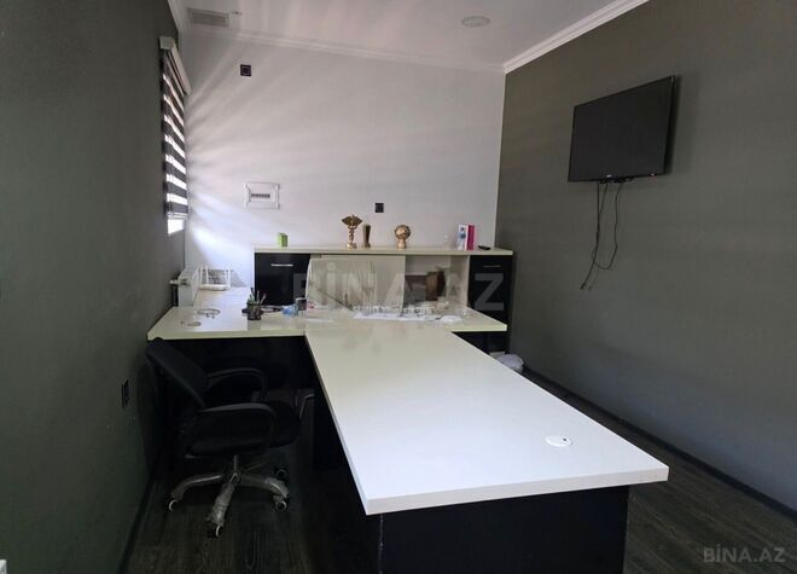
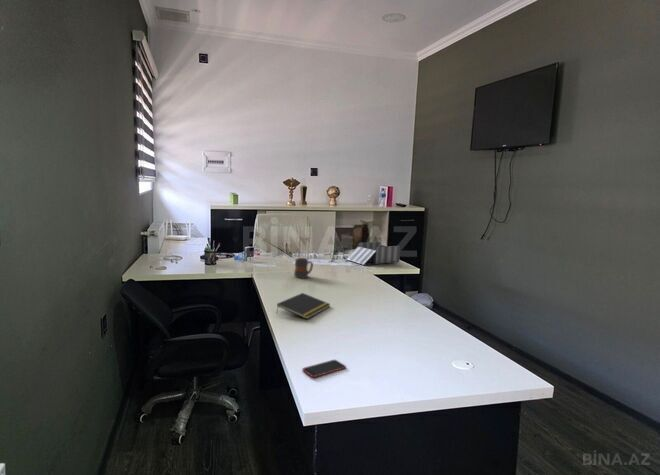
+ notepad (304, 305)
+ mug (303, 268)
+ desk organizer (372, 252)
+ smartphone (324, 368)
